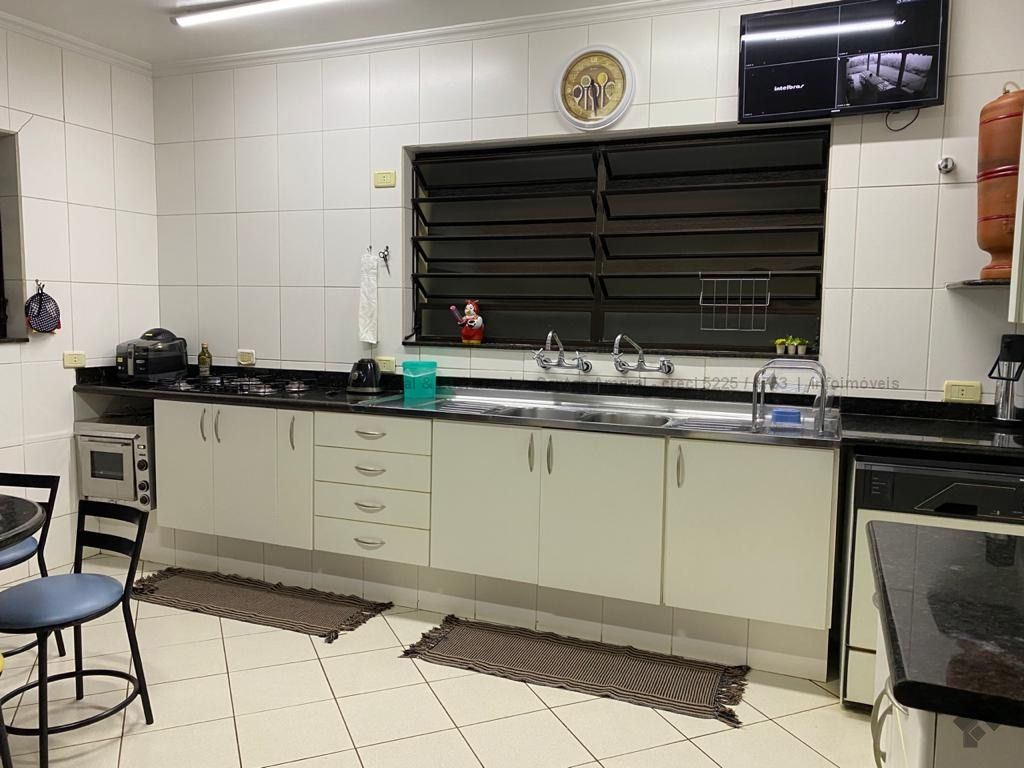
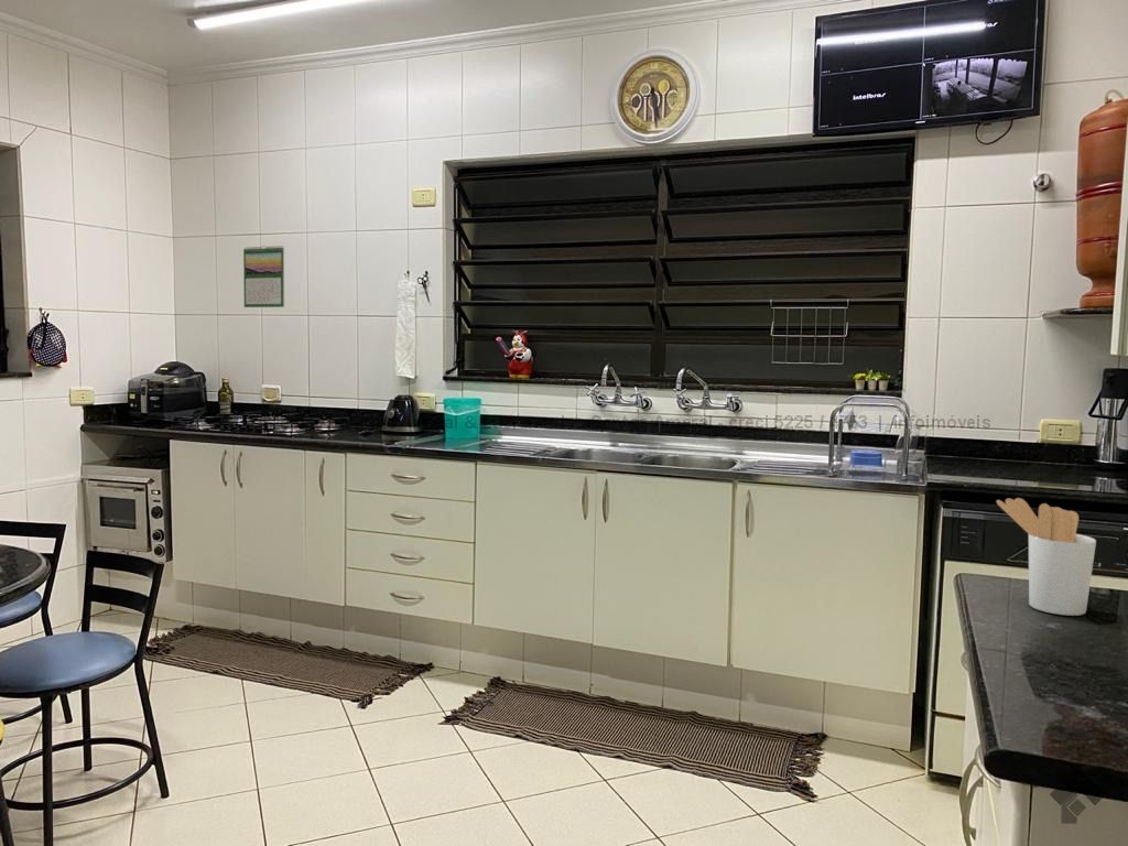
+ utensil holder (1043, 552)
+ calendar (263, 275)
